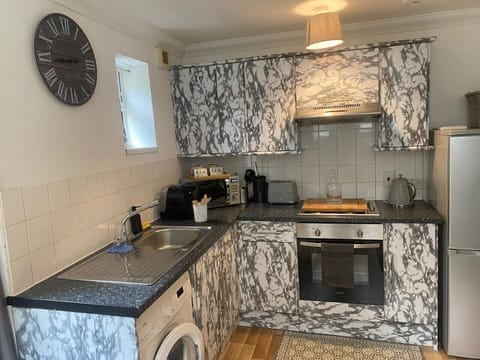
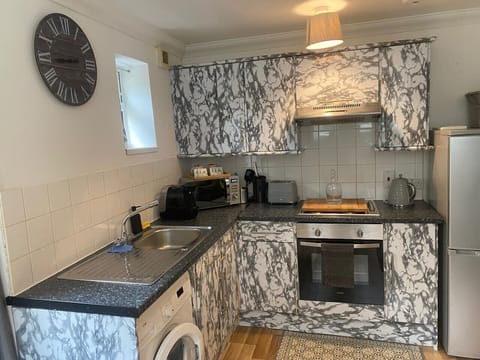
- utensil holder (202, 208)
